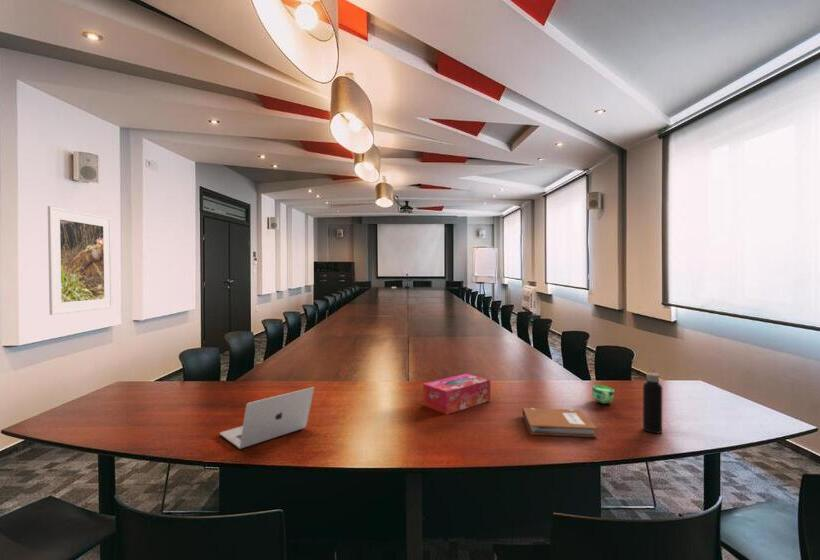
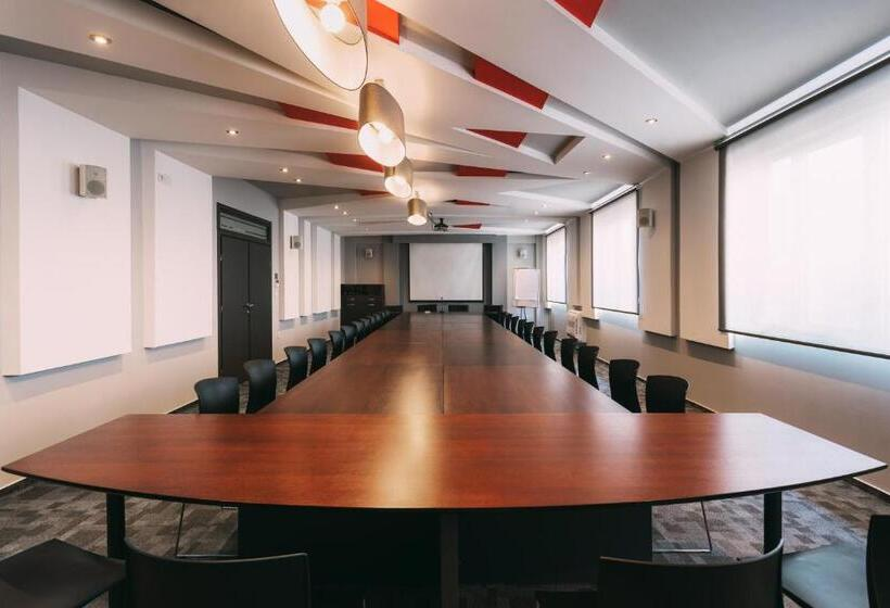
- notebook (558, 420)
- tissue box (457, 392)
- water bottle (652, 399)
- laptop (267, 411)
- cup (604, 395)
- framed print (83, 261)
